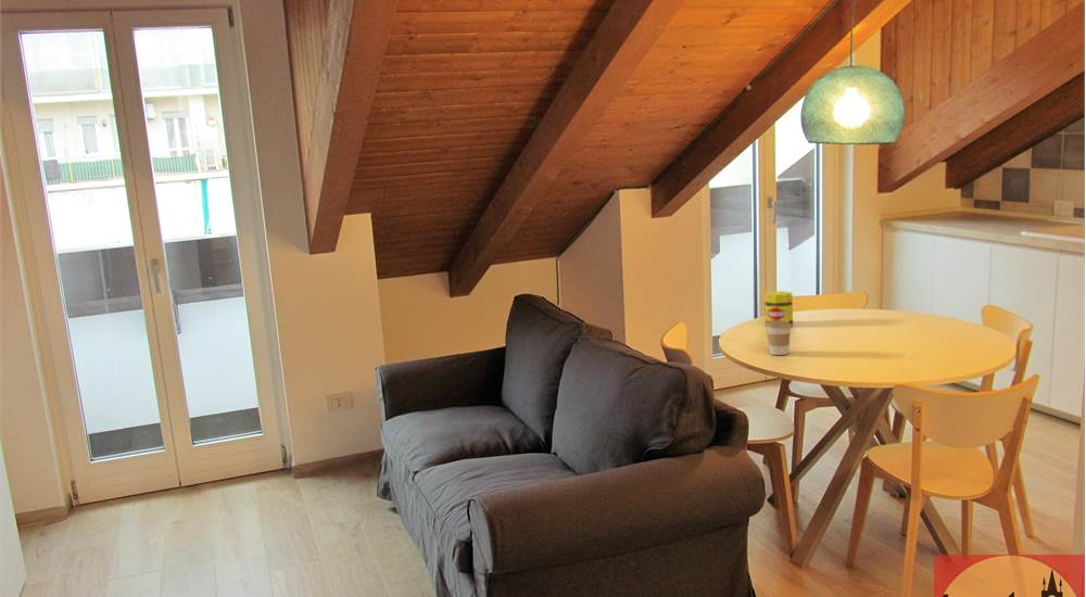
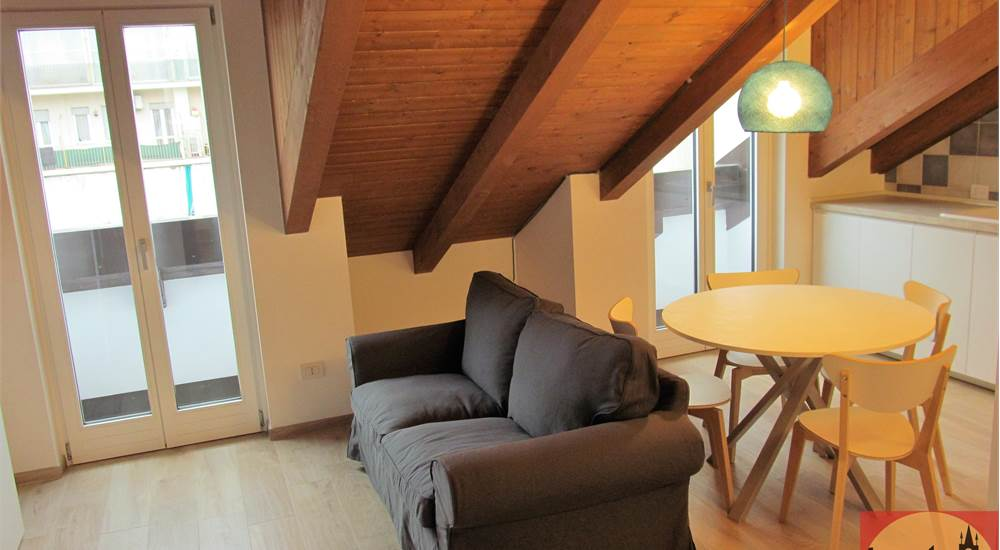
- jar (779, 308)
- coffee cup (779, 335)
